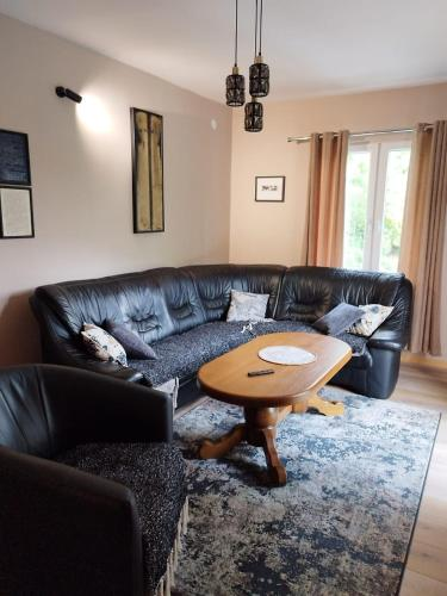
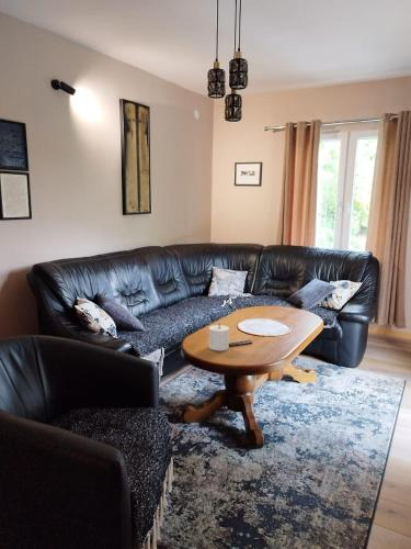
+ candle (218, 335)
